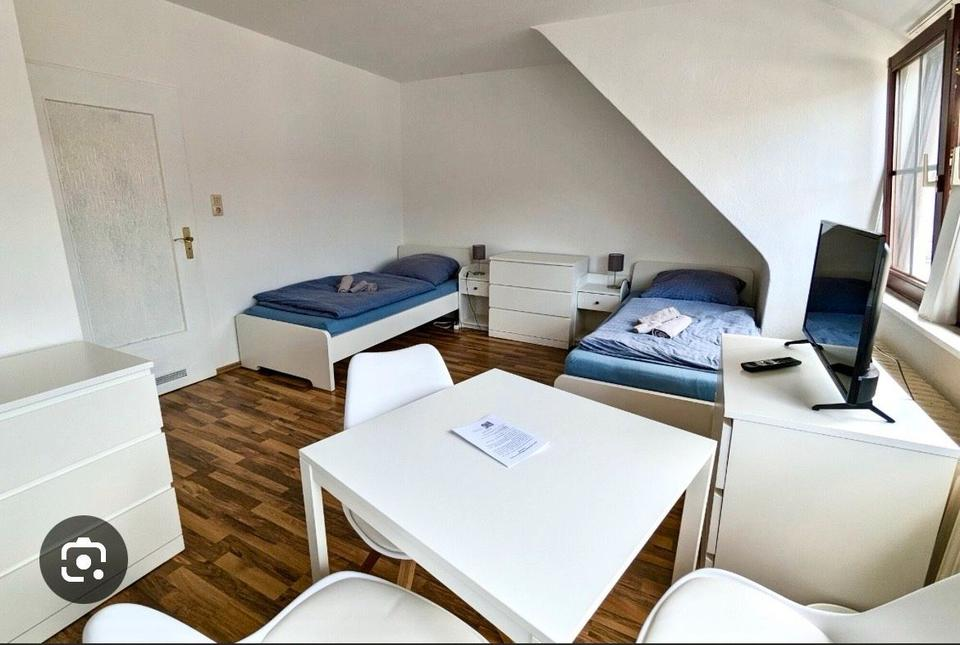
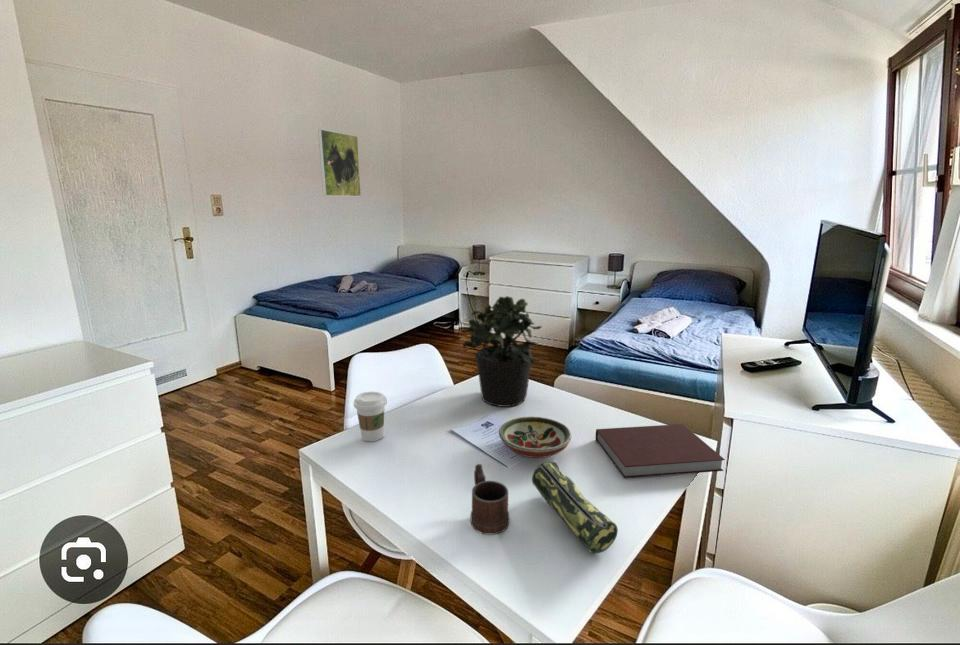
+ potted plant (503, 348)
+ coffee cup (371, 416)
+ notebook (655, 448)
+ decorative bowl (534, 440)
+ mug (486, 496)
+ pencil case (573, 504)
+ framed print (340, 165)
